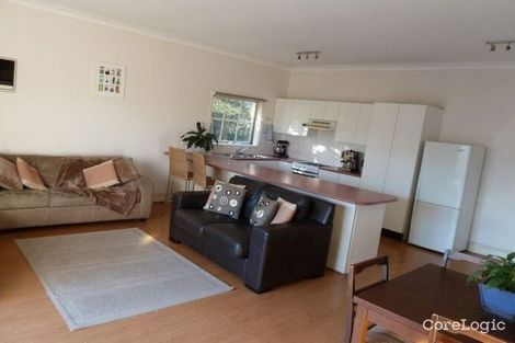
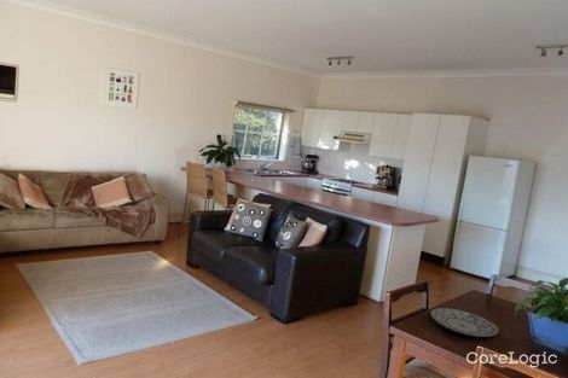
+ plate (463, 324)
